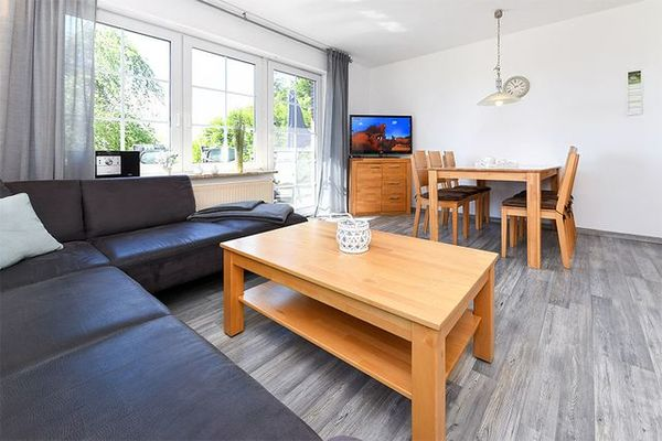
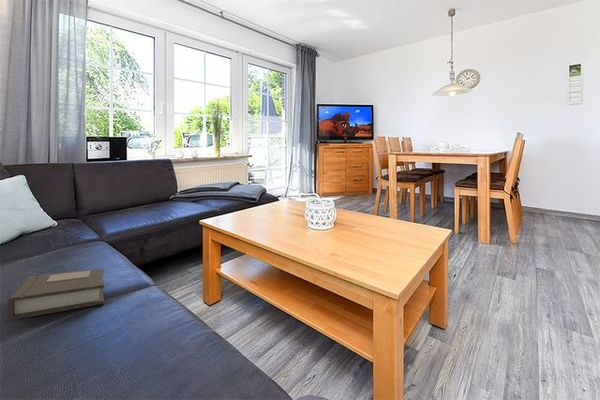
+ book (64, 289)
